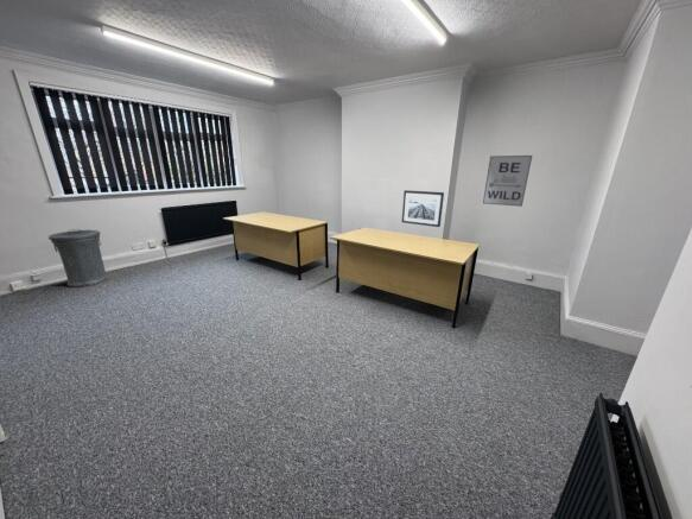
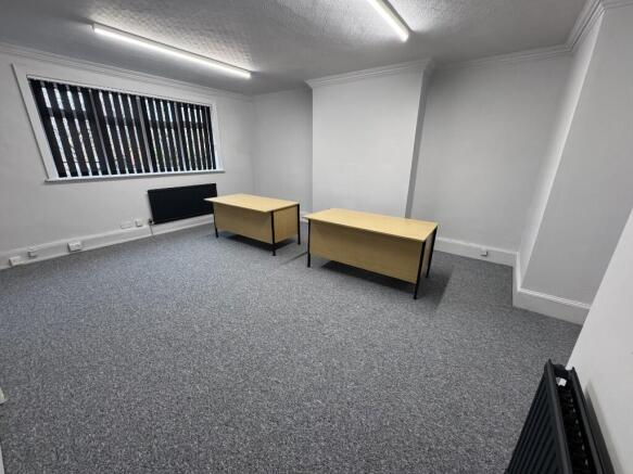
- wall art (506, 181)
- wall art (421, 208)
- trash can (81, 255)
